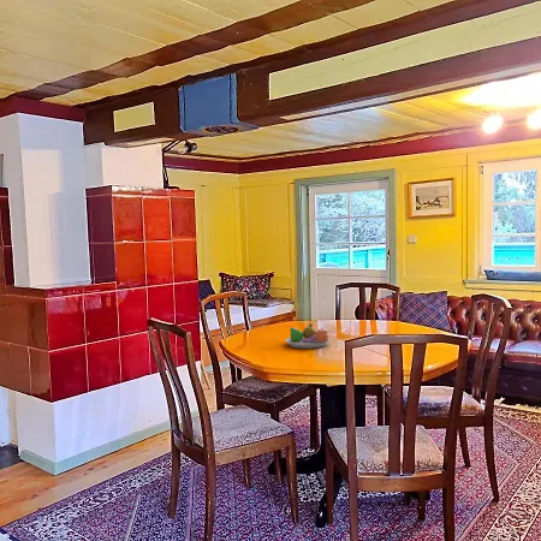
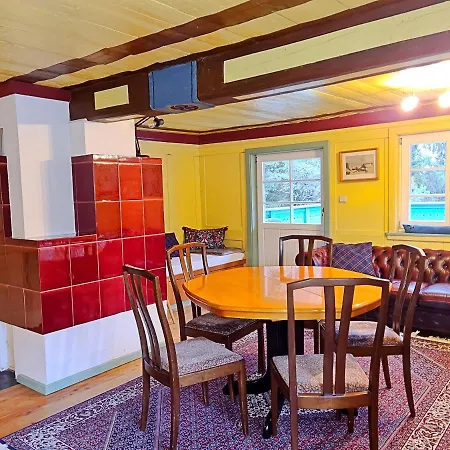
- fruit bowl (307, 334)
